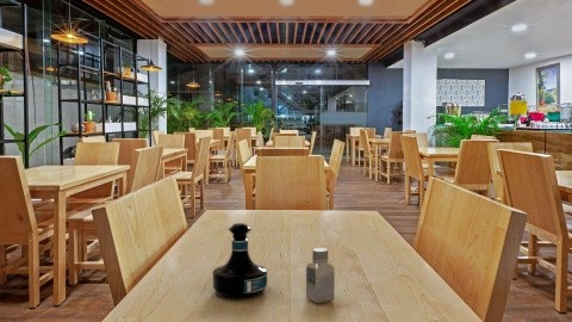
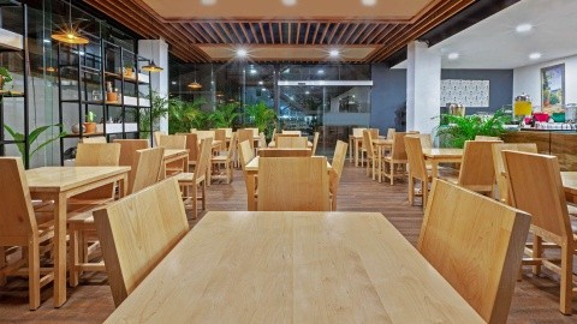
- saltshaker (319, 273)
- tequila bottle (240, 258)
